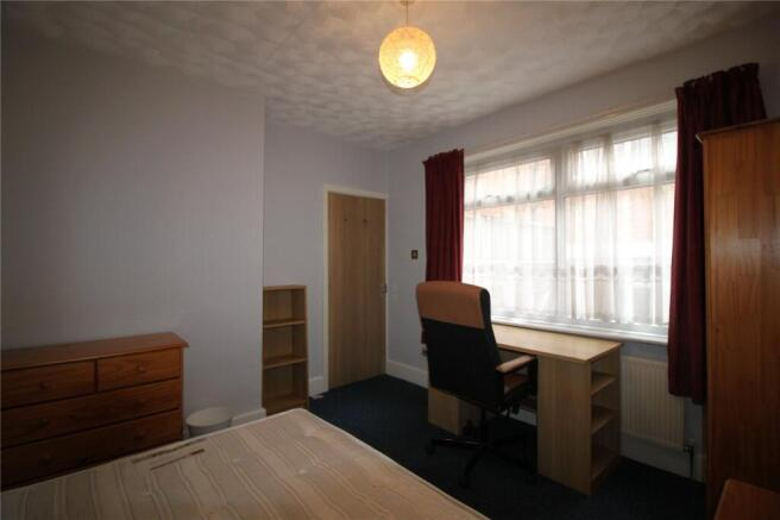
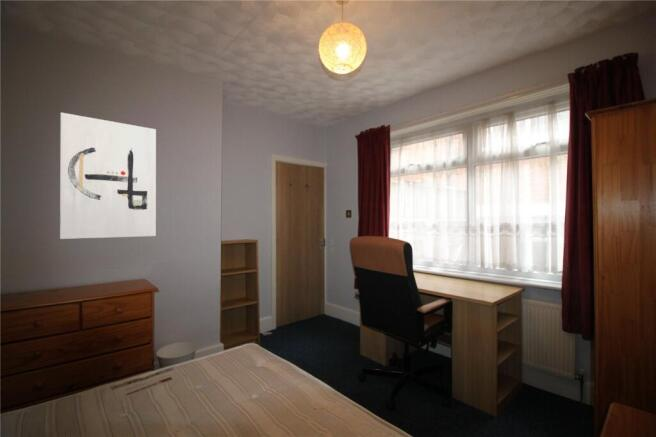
+ wall art (111, 179)
